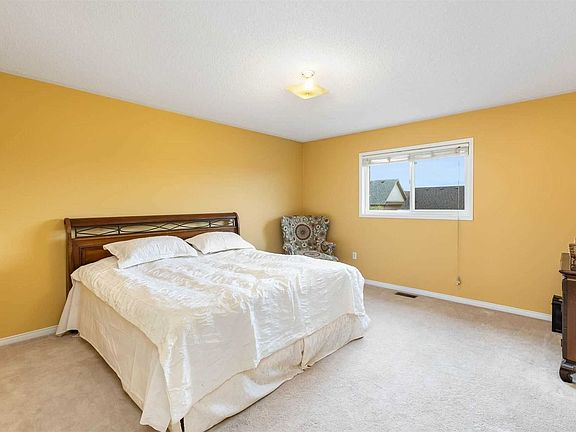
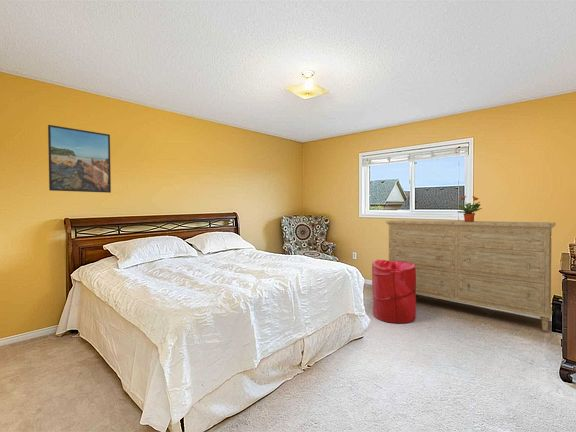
+ dresser (461, 264)
+ laundry hamper (393, 289)
+ potted plant (469, 208)
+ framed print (81, 160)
